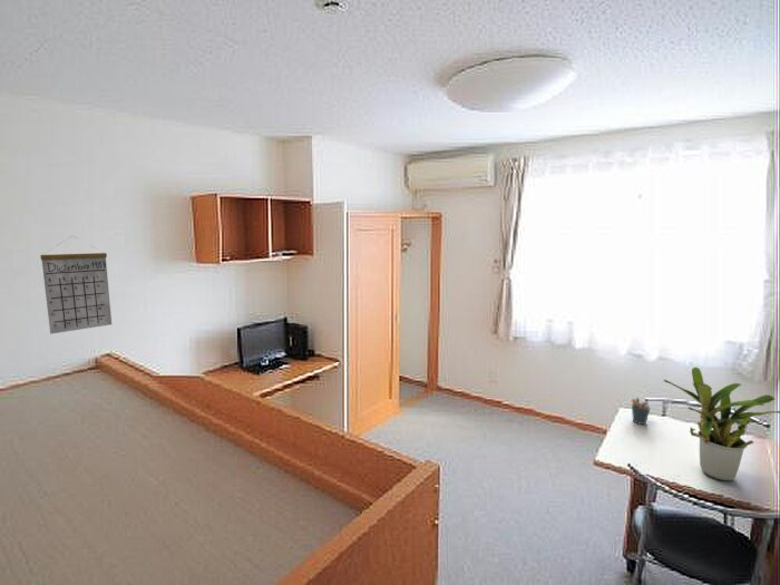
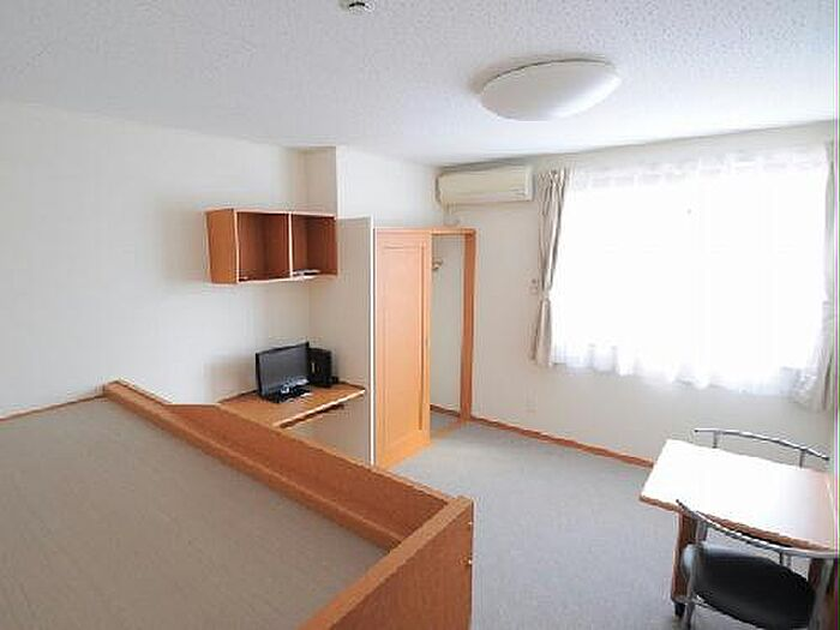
- potted plant (714, 426)
- calendar (78, 283)
- pen holder (640, 409)
